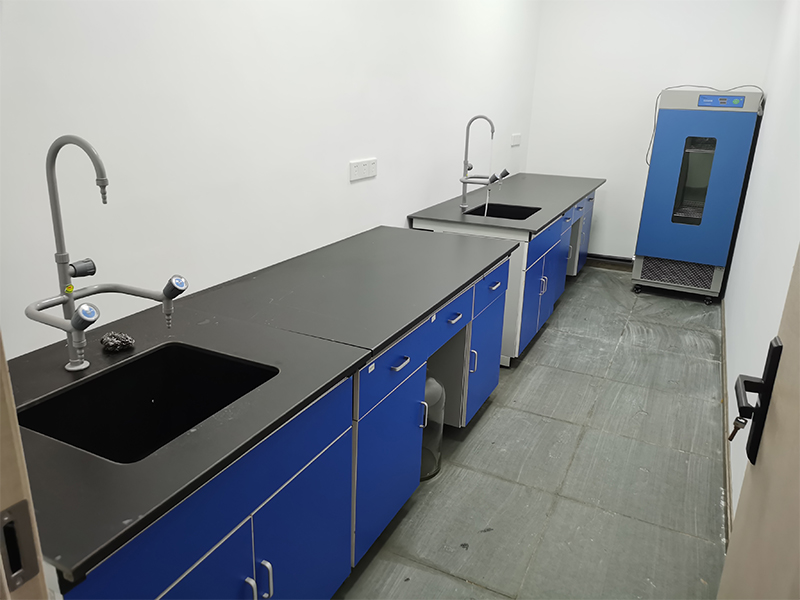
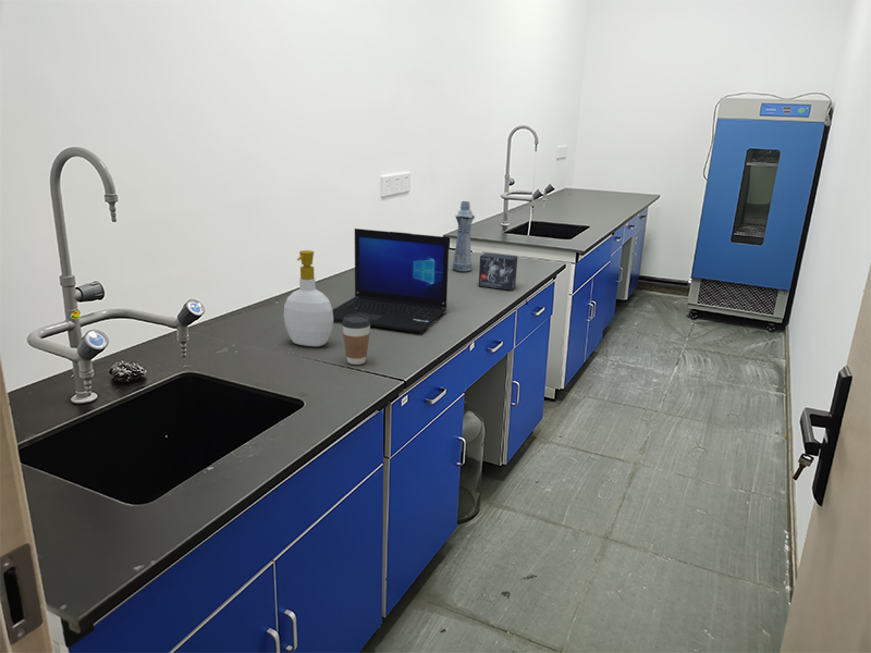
+ small box (498, 271)
+ bottle (463, 236)
+ coffee cup (356, 340)
+ soap bottle (307, 298)
+ laptop (385, 278)
